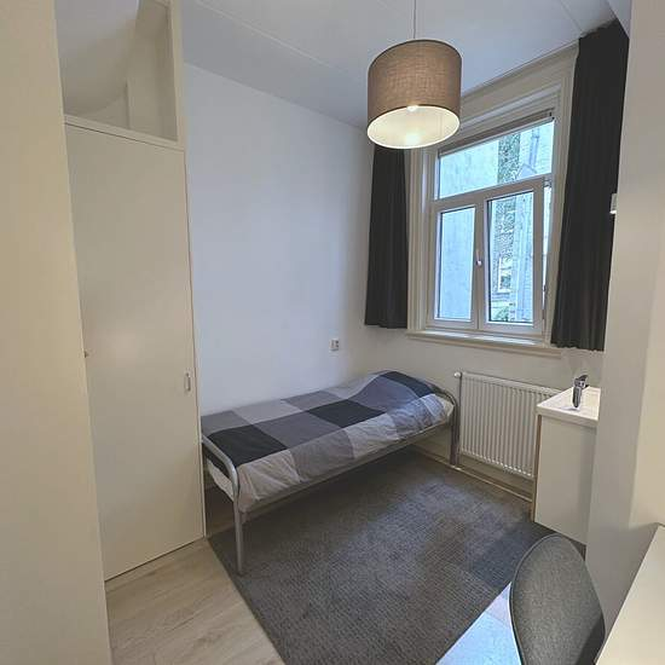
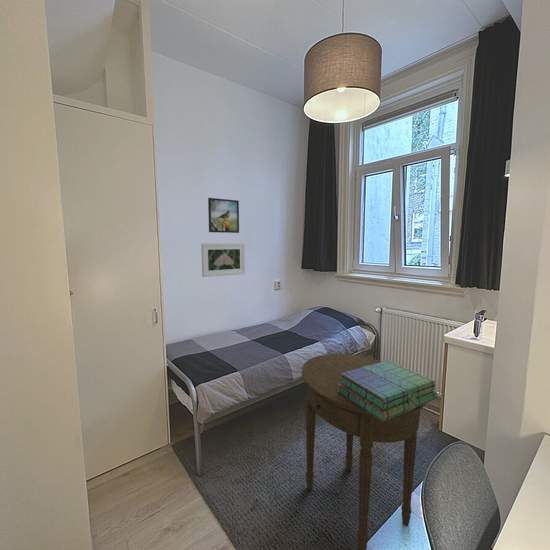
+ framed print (224, 216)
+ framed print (224, 259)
+ stack of books (386, 385)
+ side table (360, 442)
